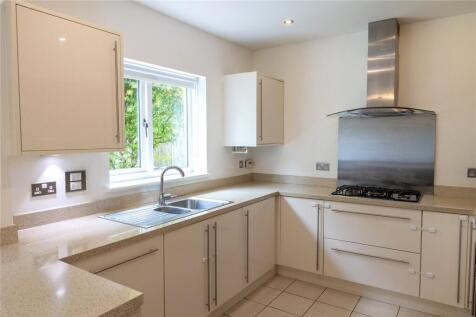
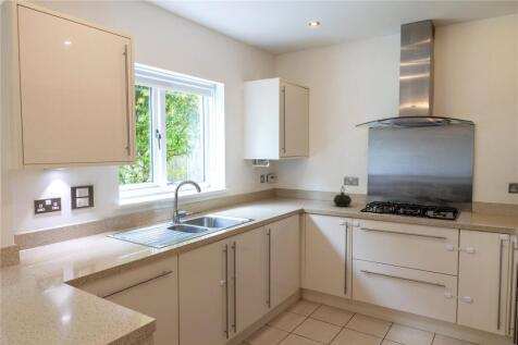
+ kettle (342, 196)
